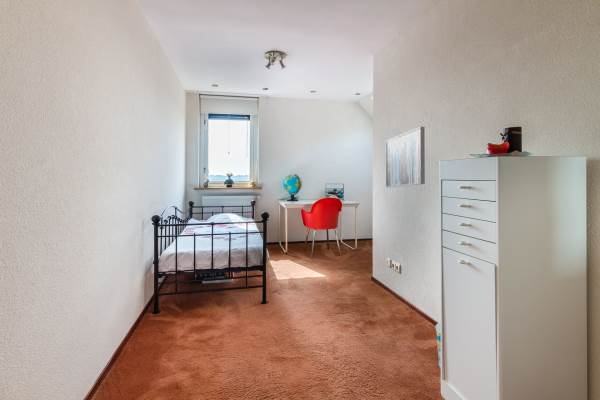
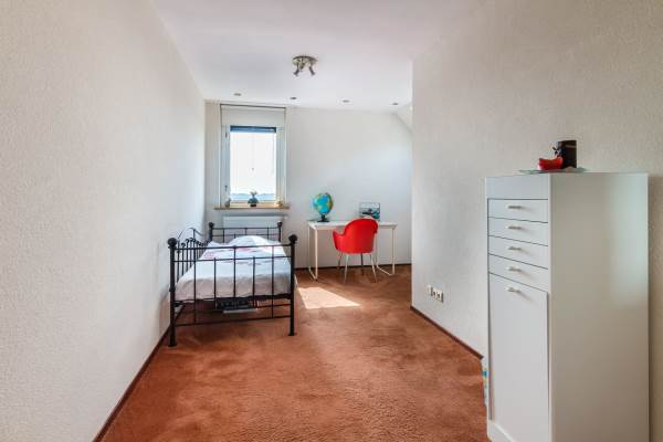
- wall art (403, 160)
